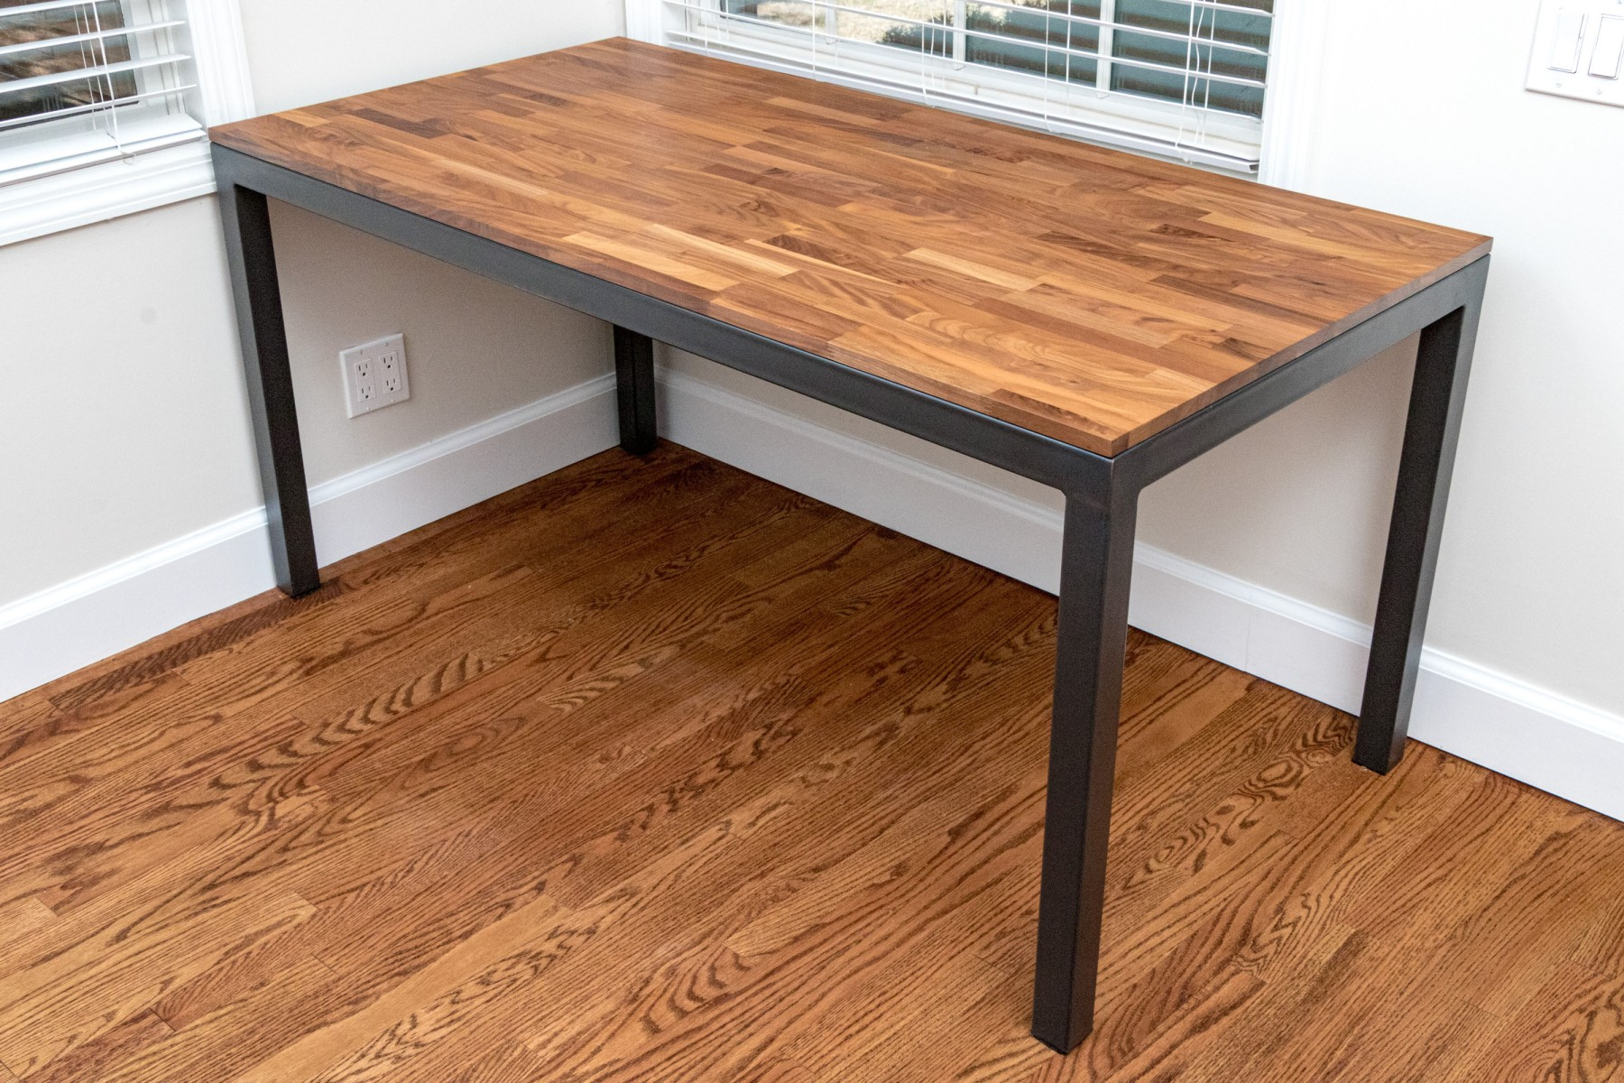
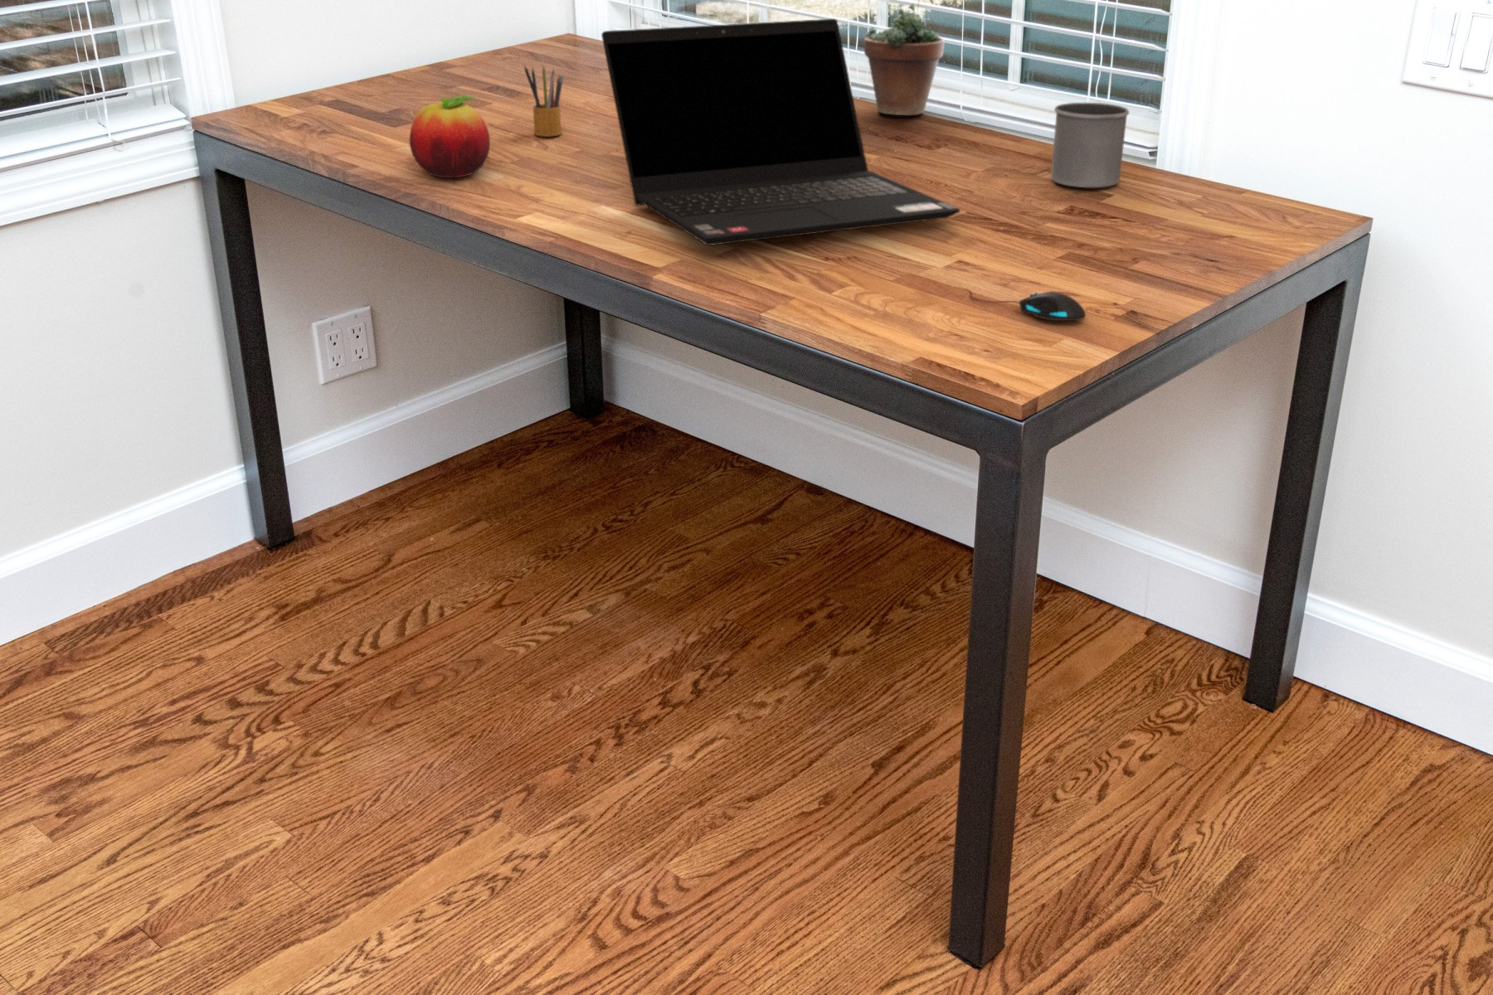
+ fruit (450, 135)
+ pencil box (544, 99)
+ succulent plant (904, 44)
+ mug (1092, 142)
+ mouse (1022, 300)
+ laptop computer (776, 124)
